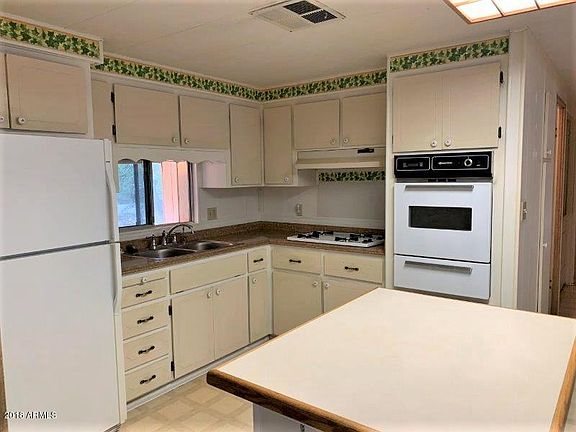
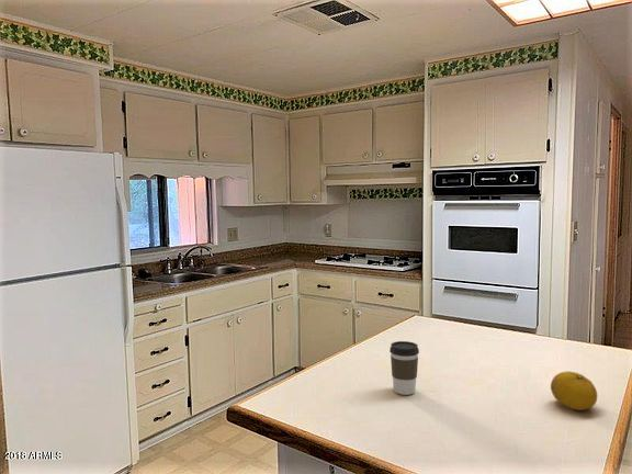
+ fruit (573, 390)
+ coffee cup (404, 368)
